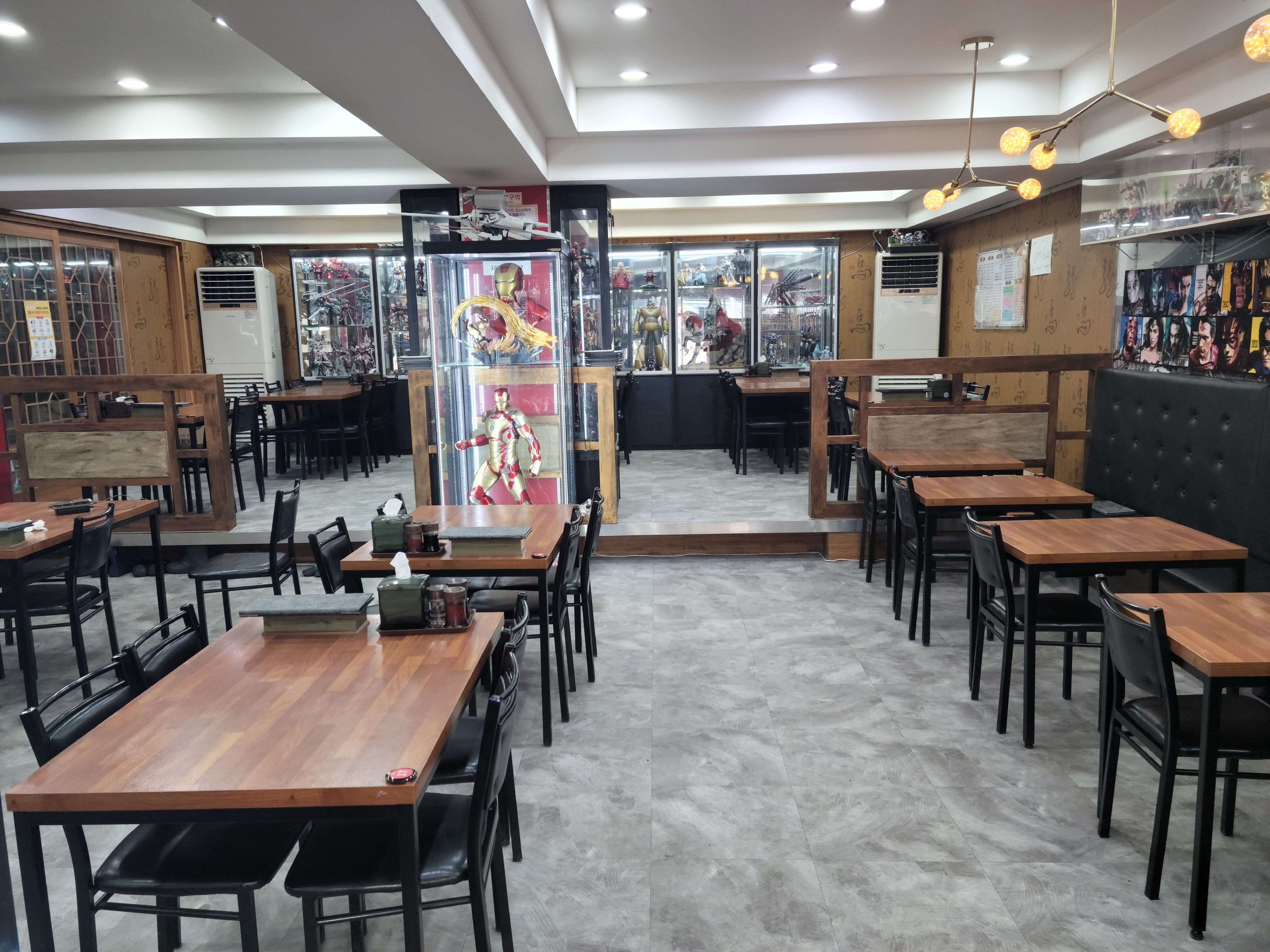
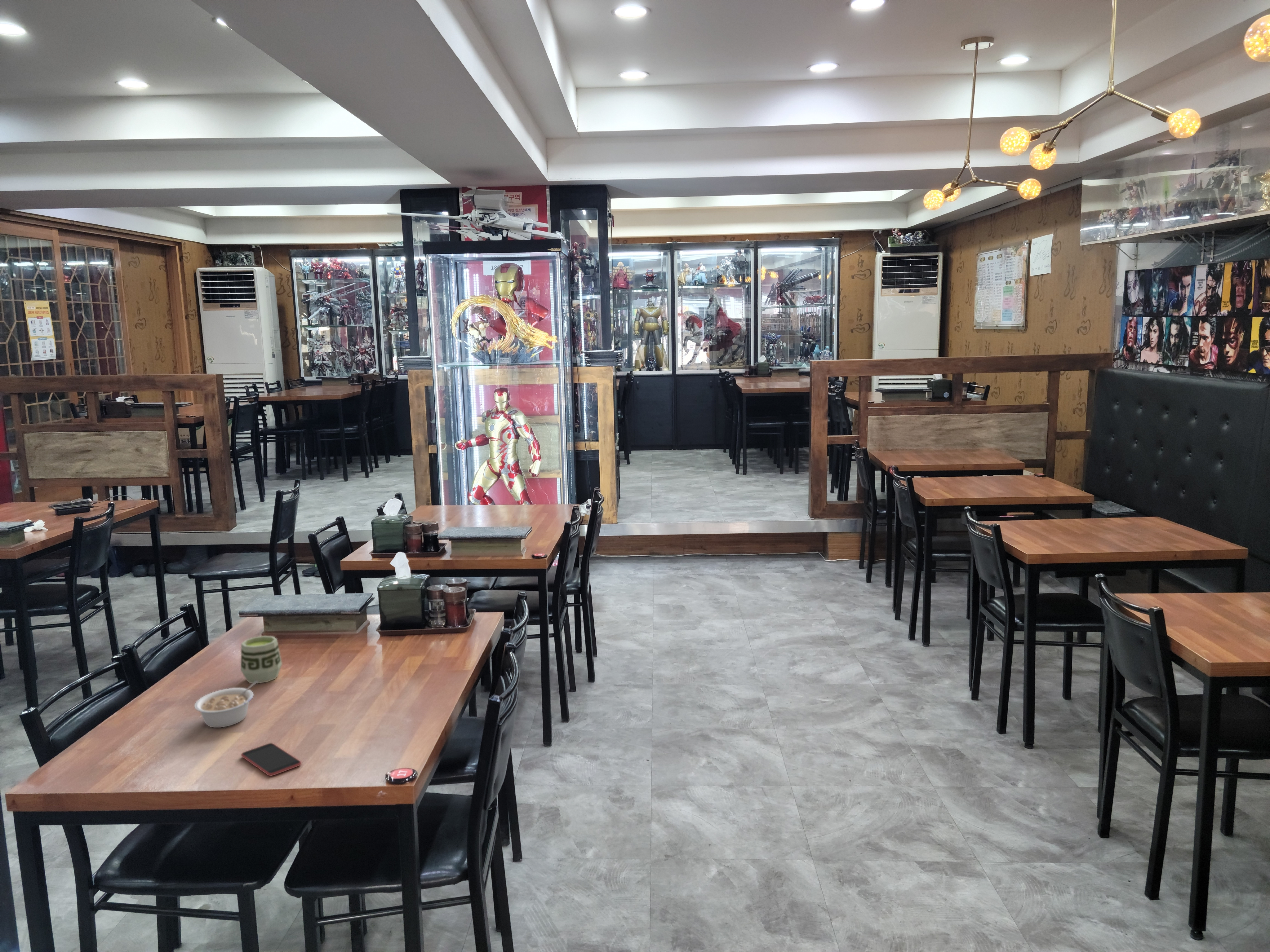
+ smartphone (271, 759)
+ legume (226, 706)
+ cup (261, 659)
